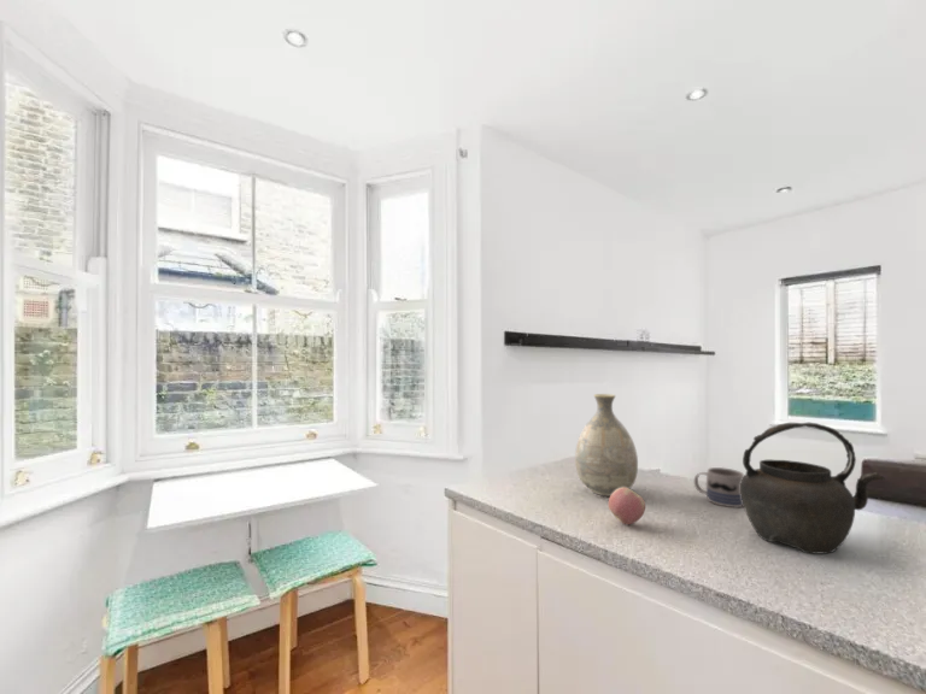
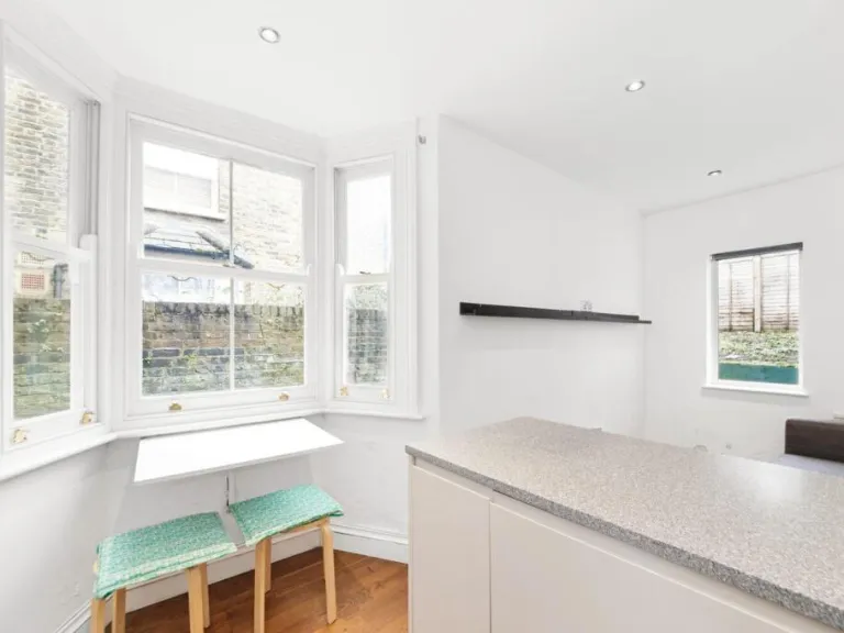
- vase (605, 442)
- mug (719, 484)
- kettle (810, 481)
- apple (626, 505)
